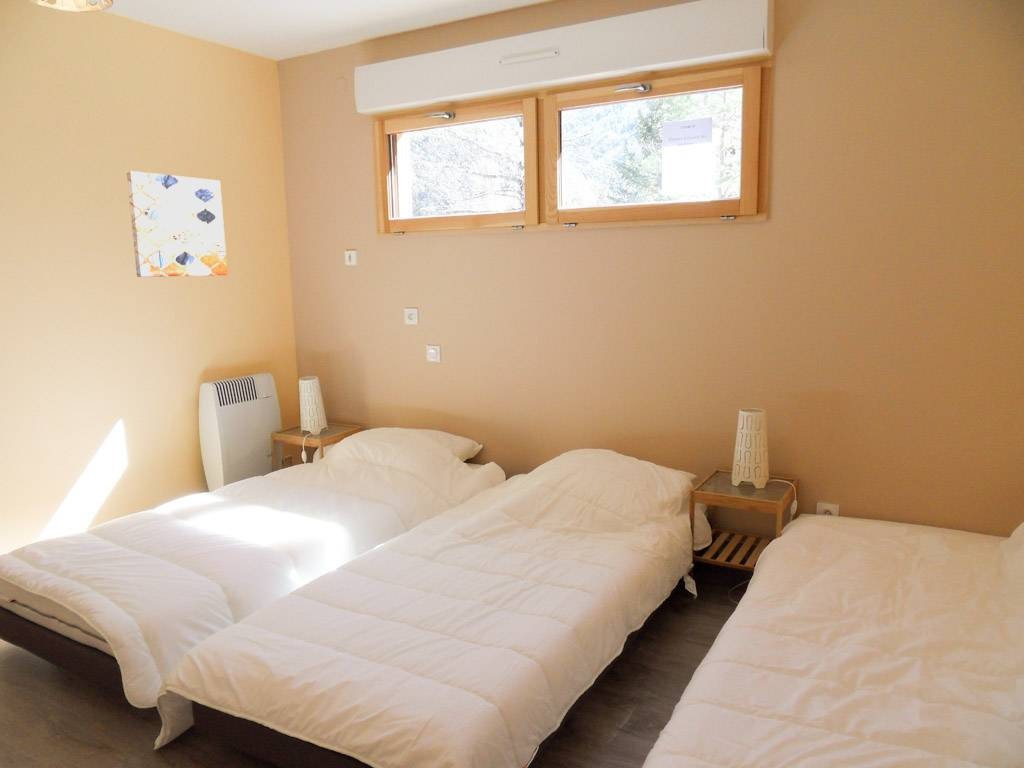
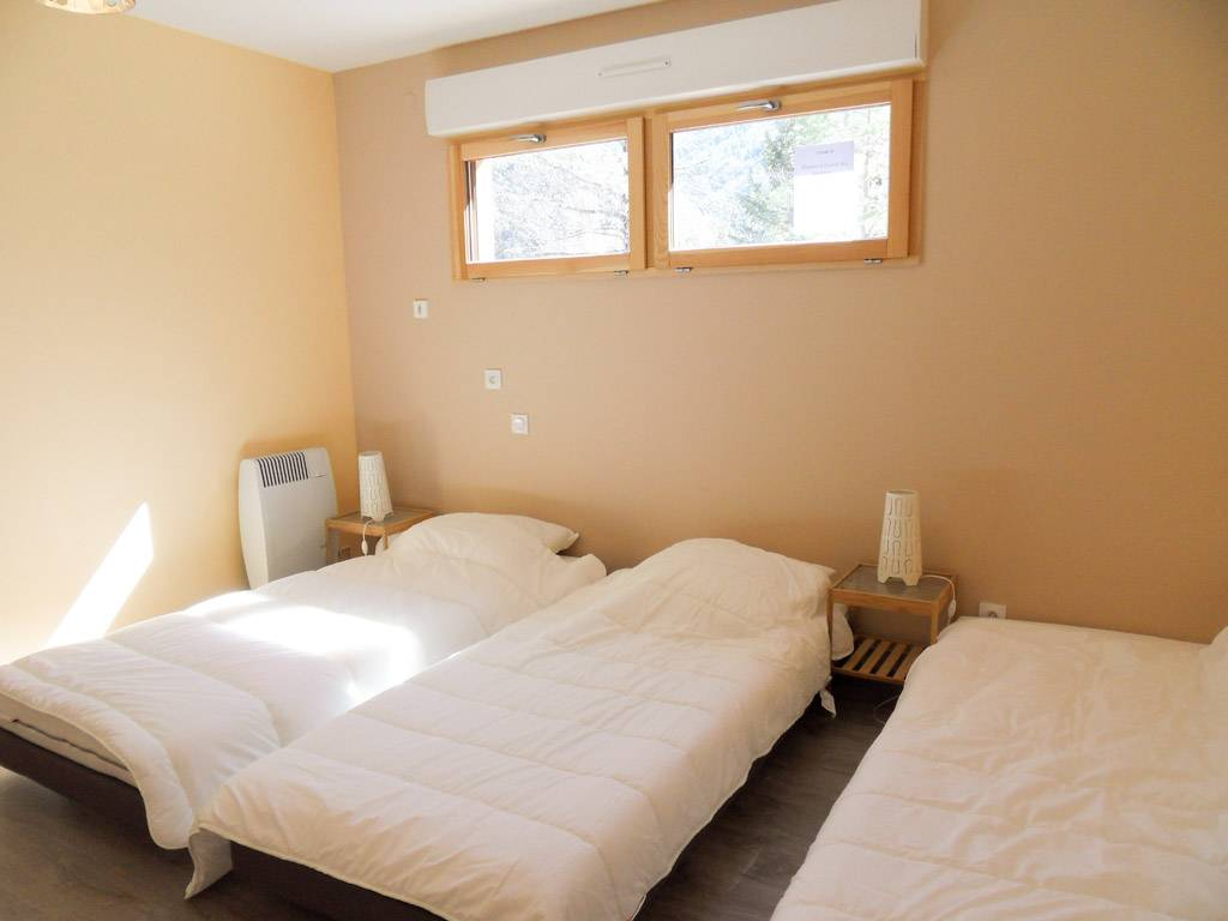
- wall art (180, 226)
